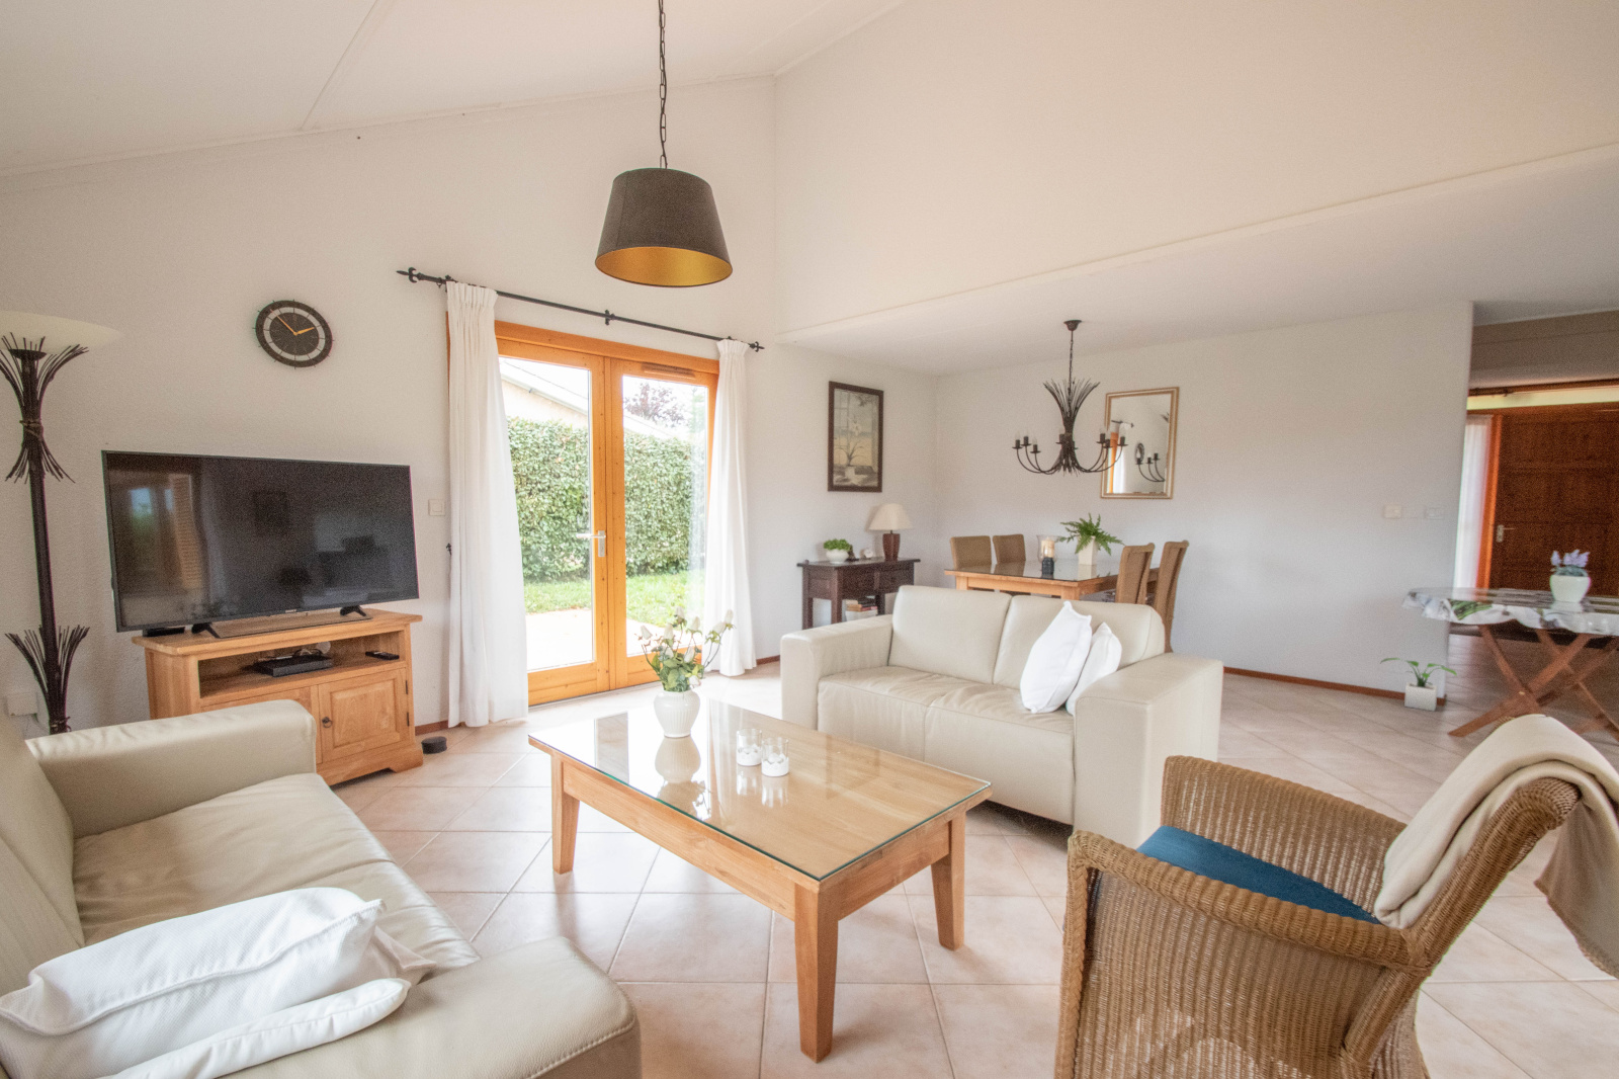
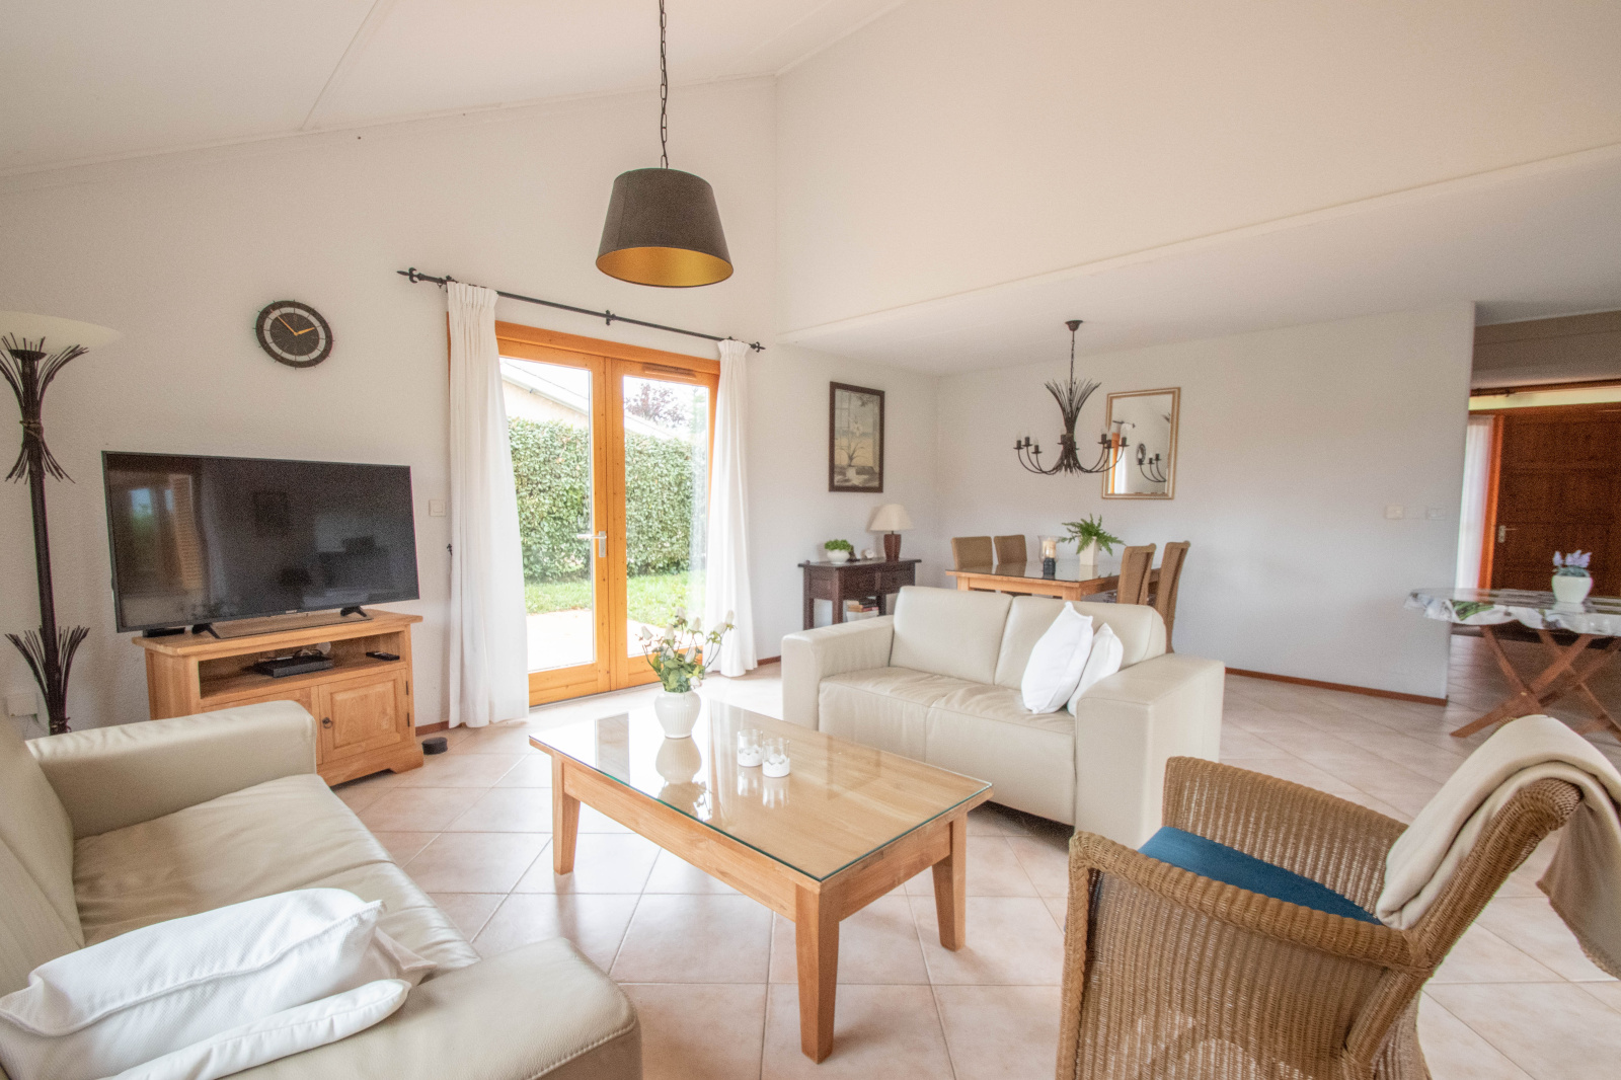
- potted plant (1417, 683)
